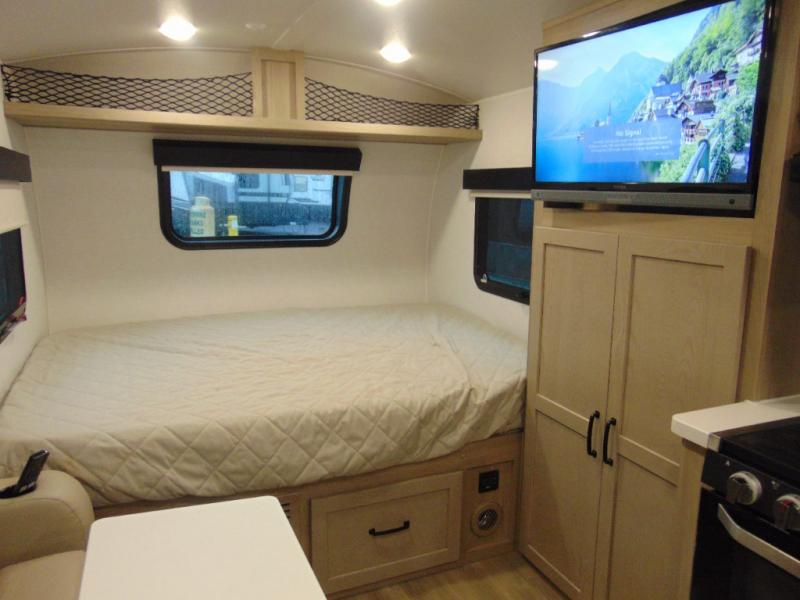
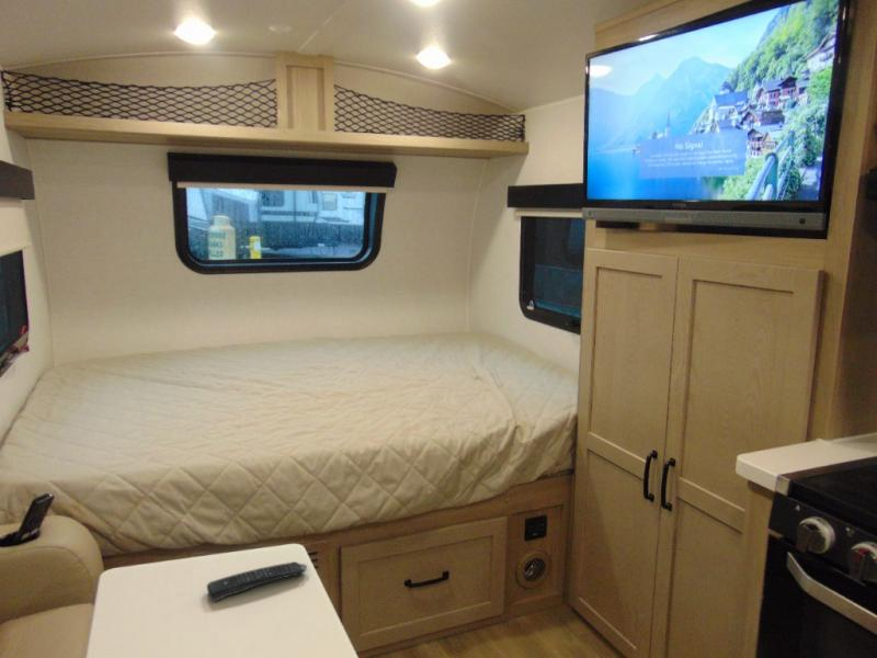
+ remote control (259, 578)
